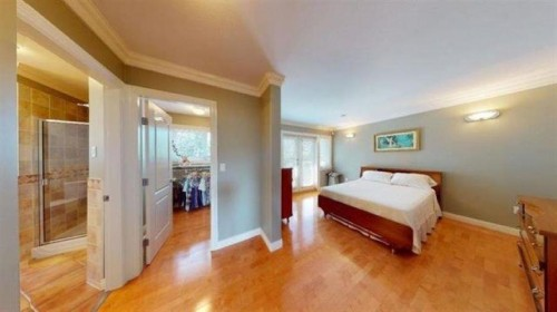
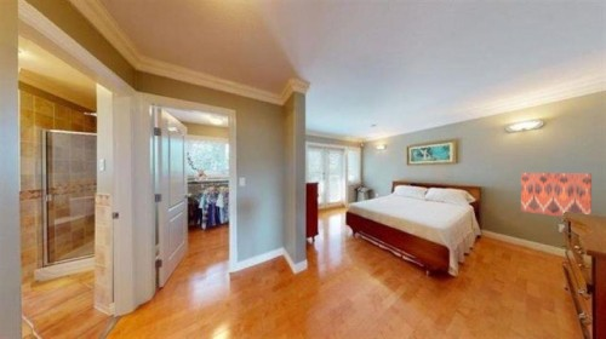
+ wall art (553, 194)
